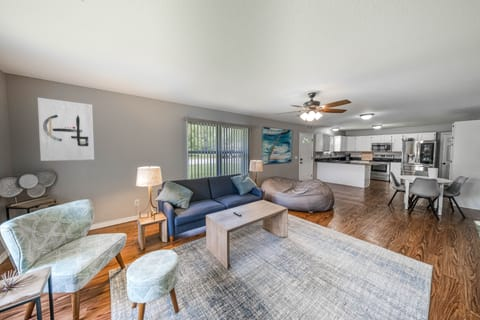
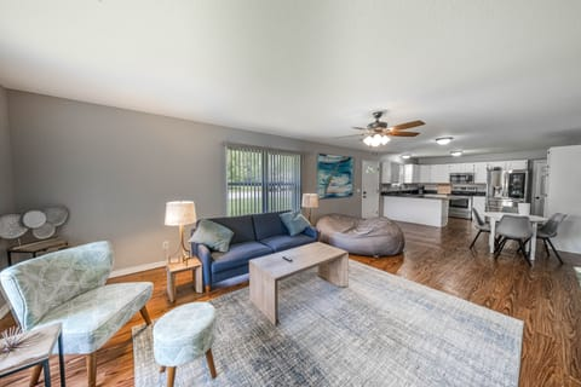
- wall art (68, 131)
